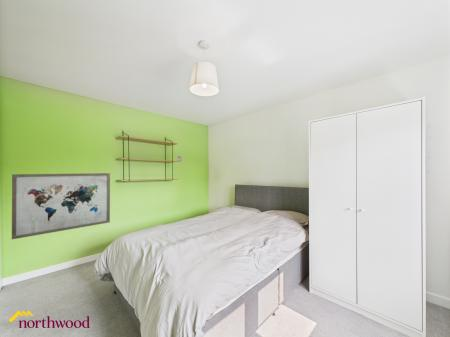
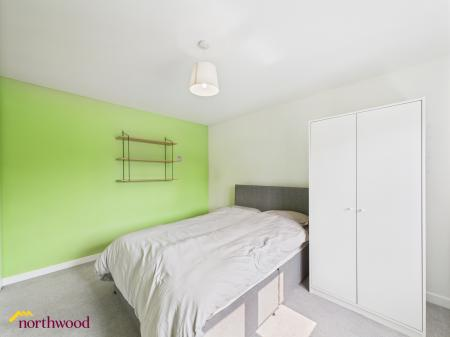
- wall art (67, 201)
